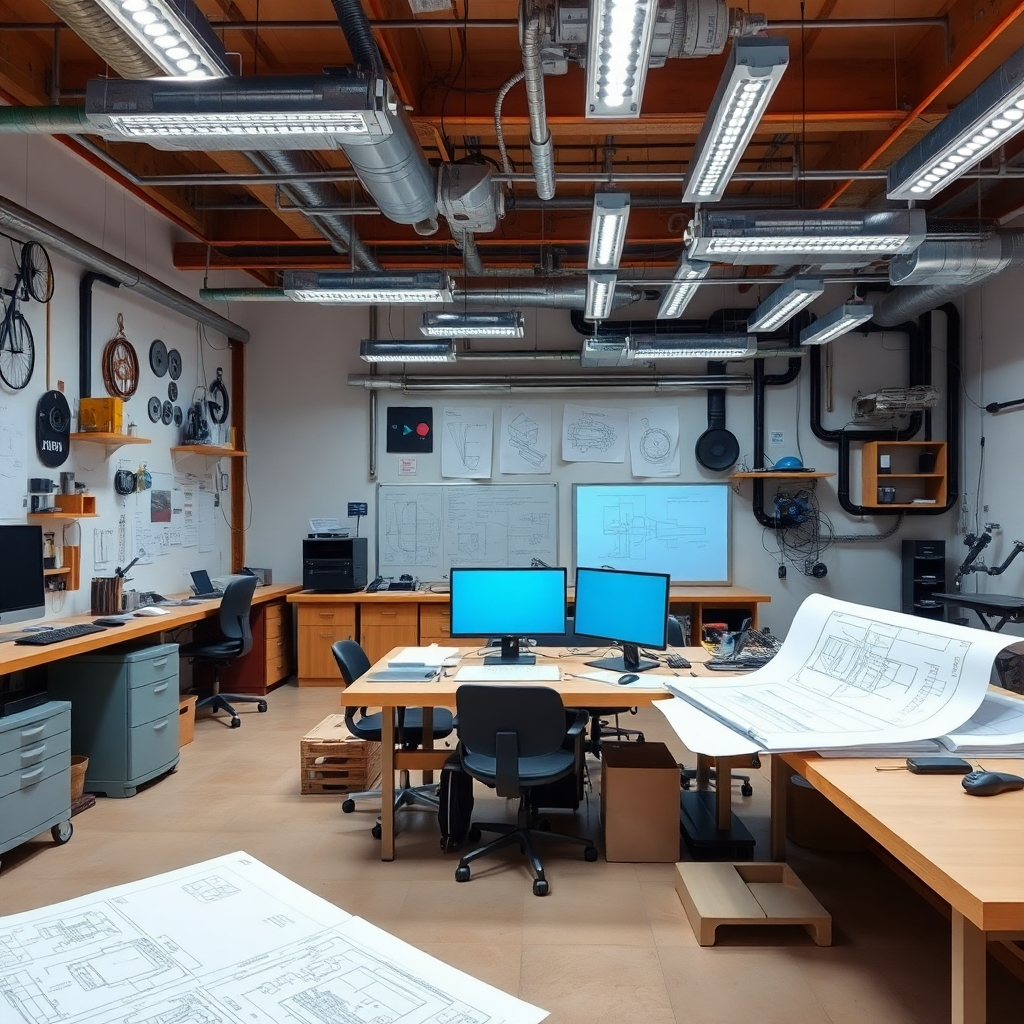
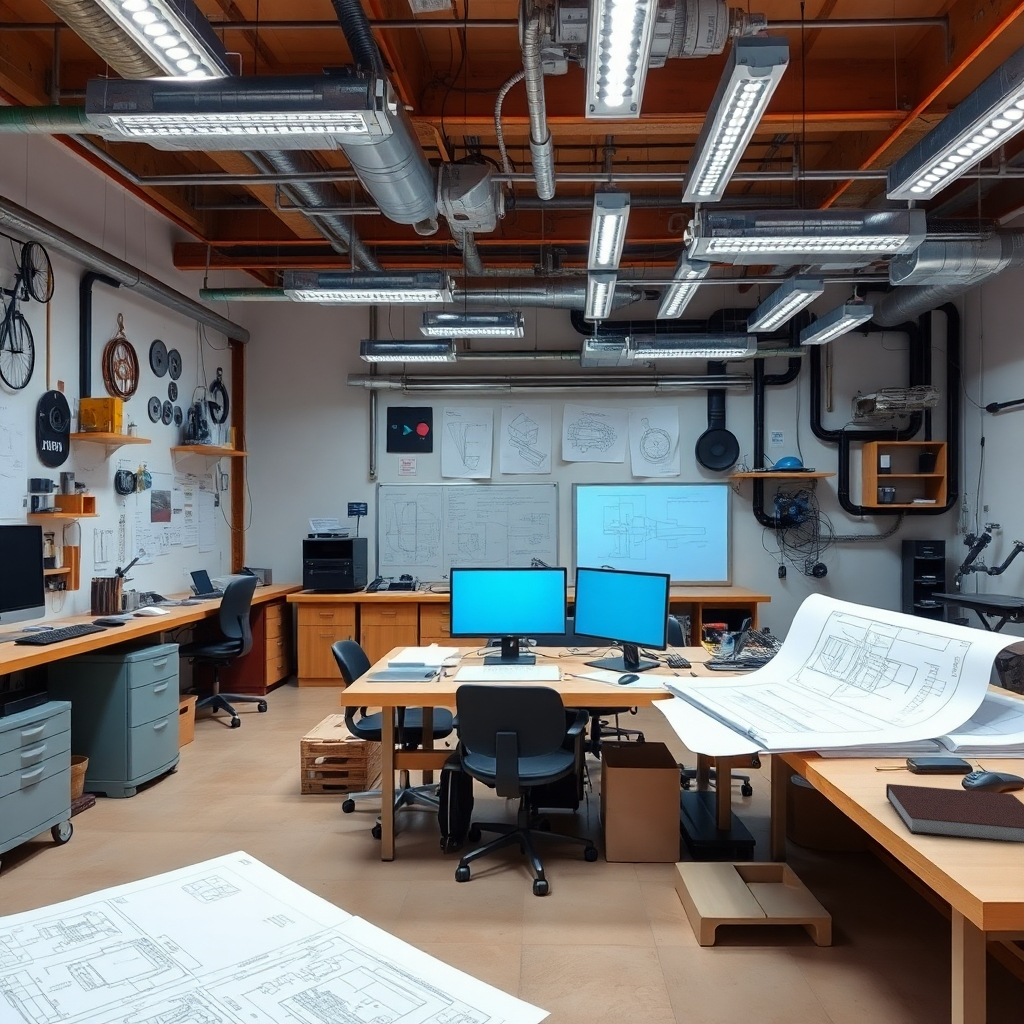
+ notebook (963, 812)
